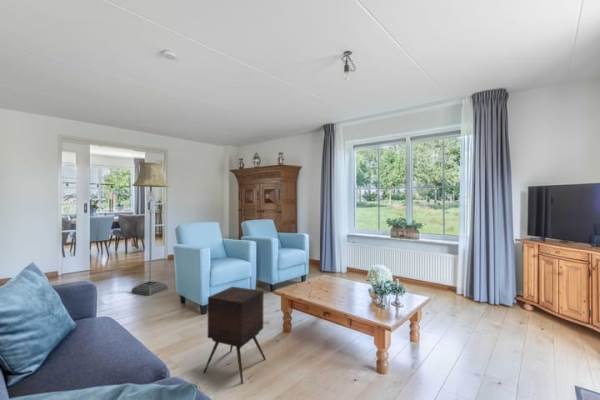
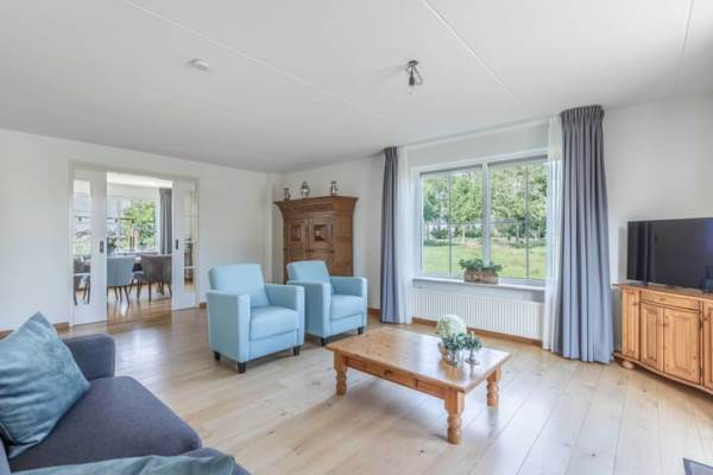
- floor lamp (150, 227)
- side table (235, 330)
